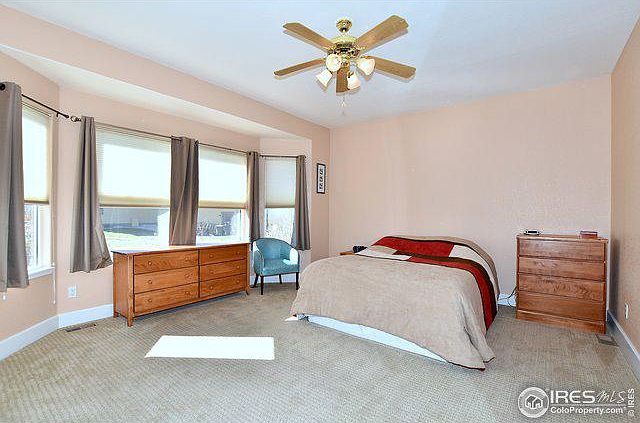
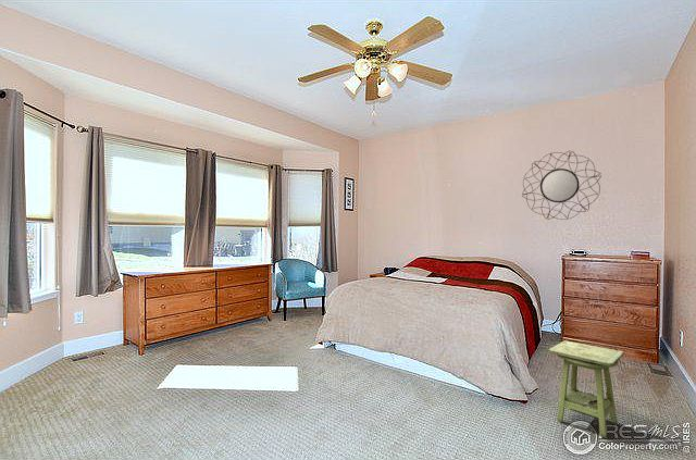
+ side table (585, 393)
+ home mirror (559, 185)
